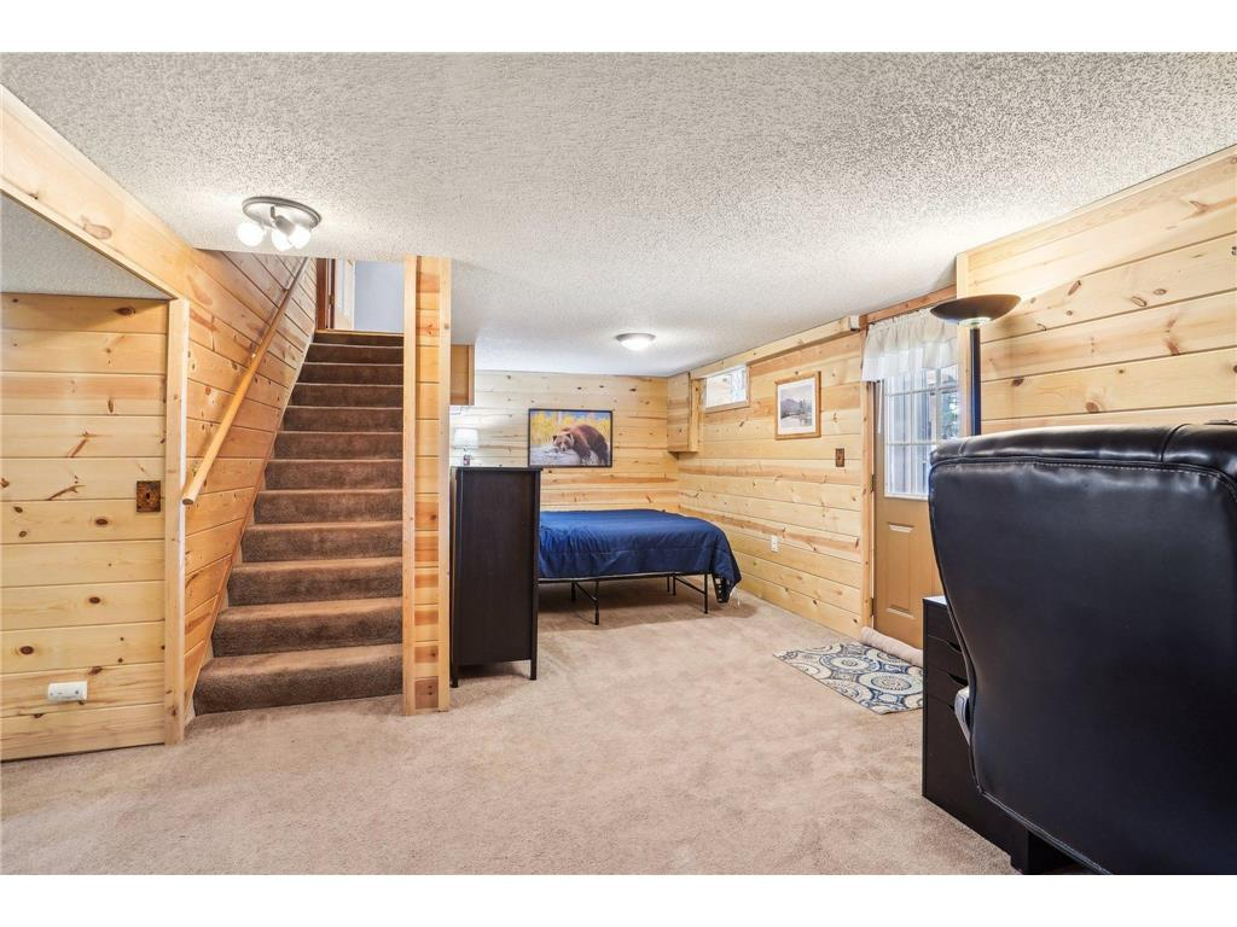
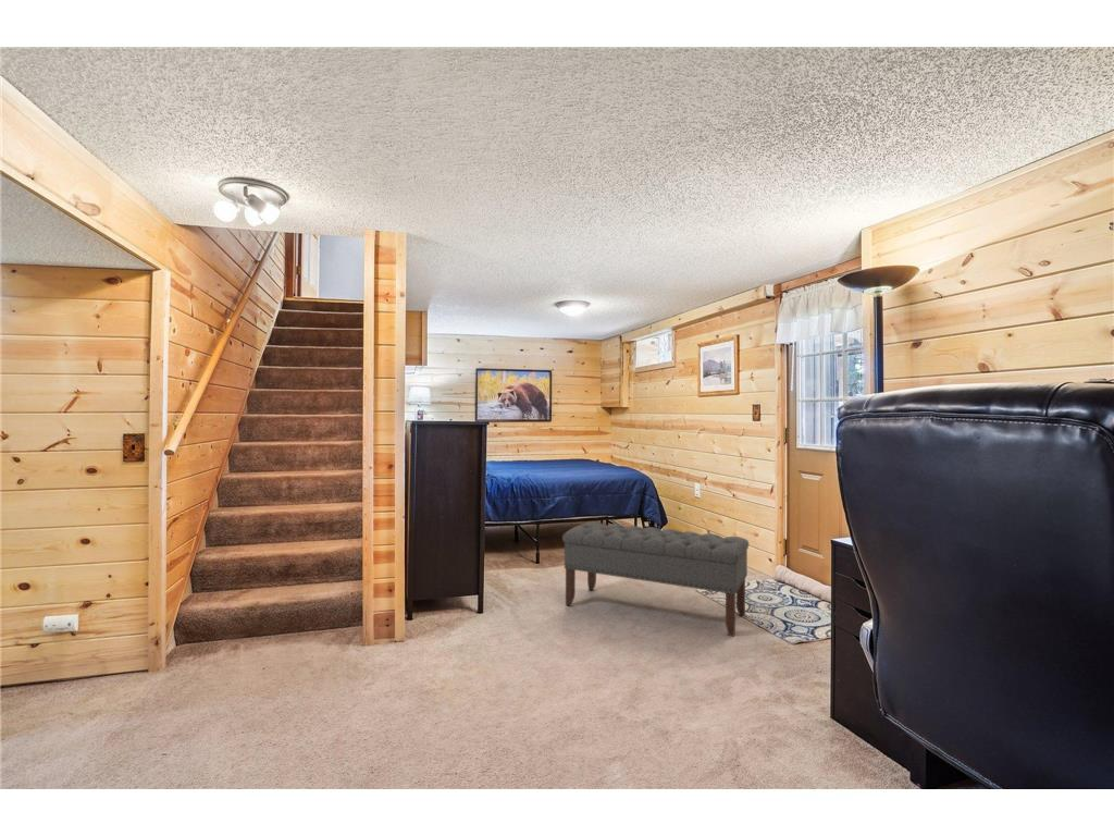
+ bench (653, 570)
